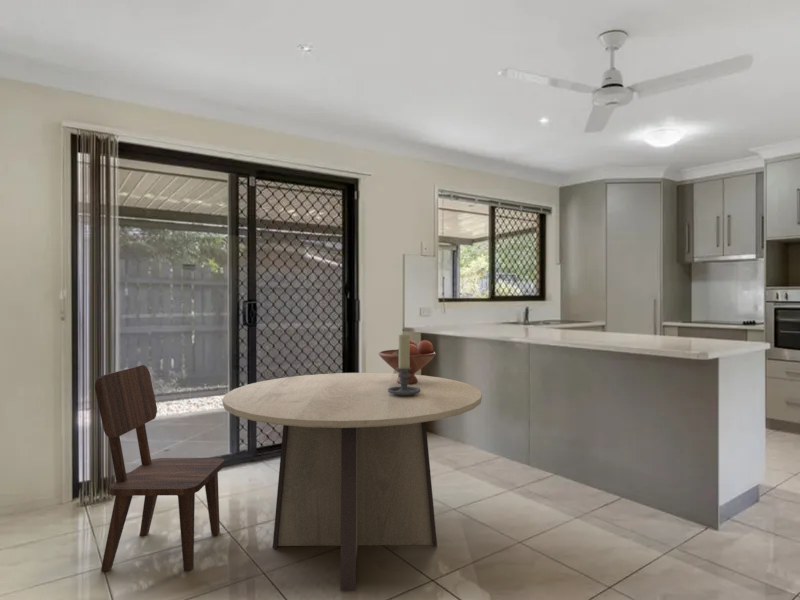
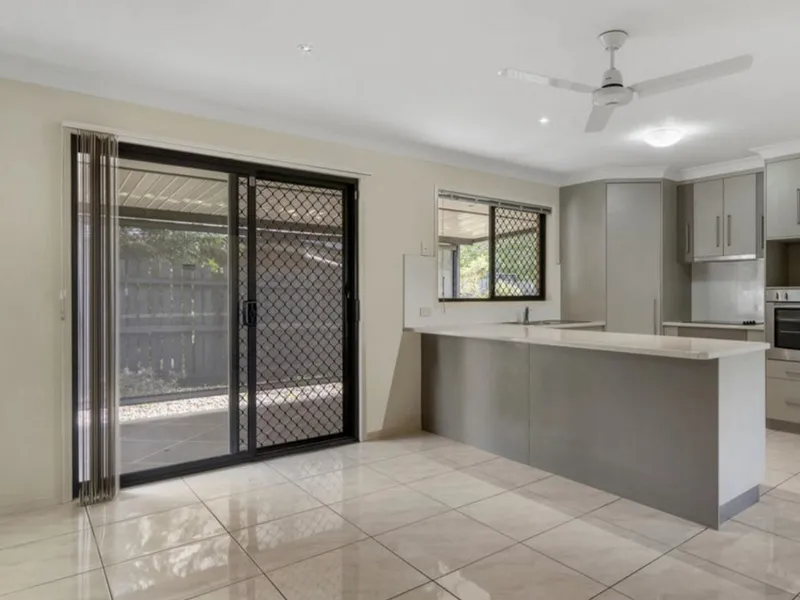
- fruit bowl (410, 361)
- dining table (355, 467)
- dining chair (166, 459)
- candle holder (404, 363)
